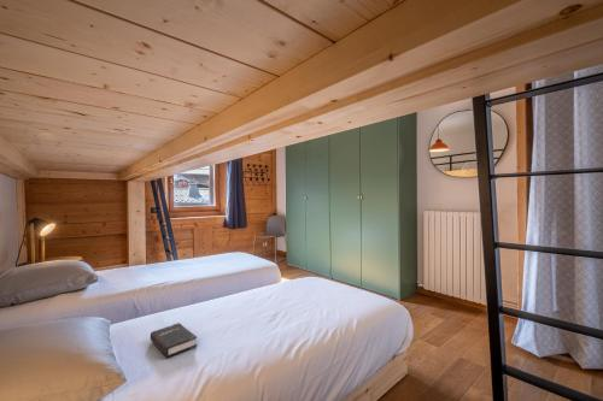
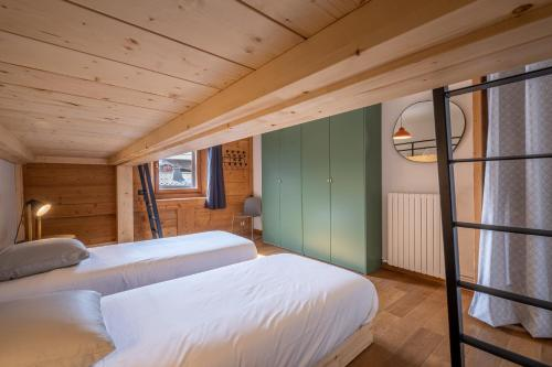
- hardback book (172, 338)
